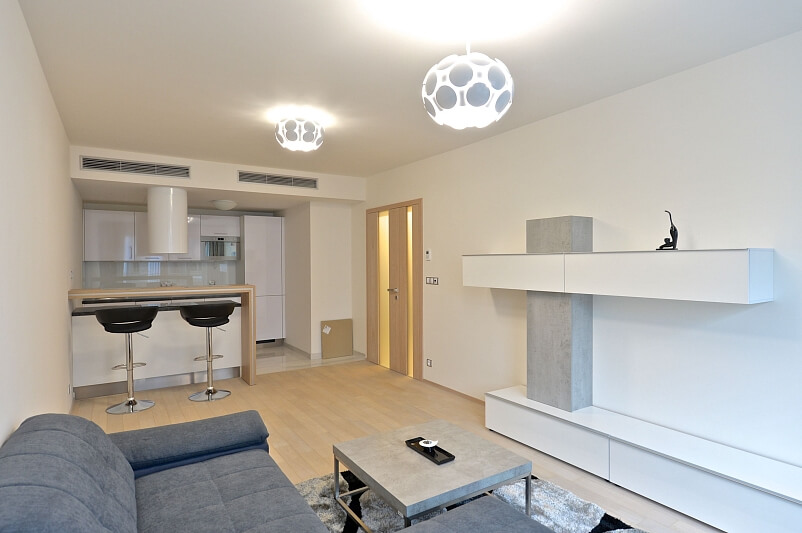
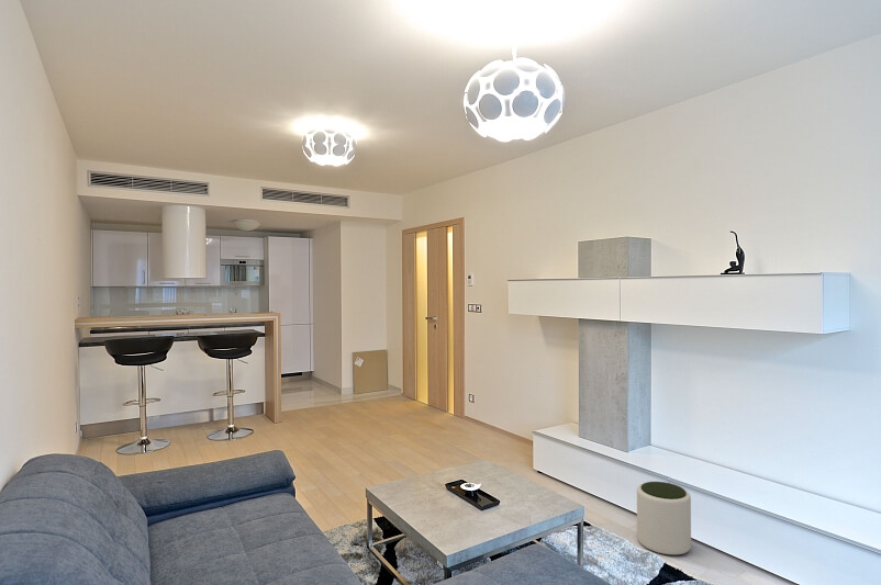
+ plant pot (662, 516)
